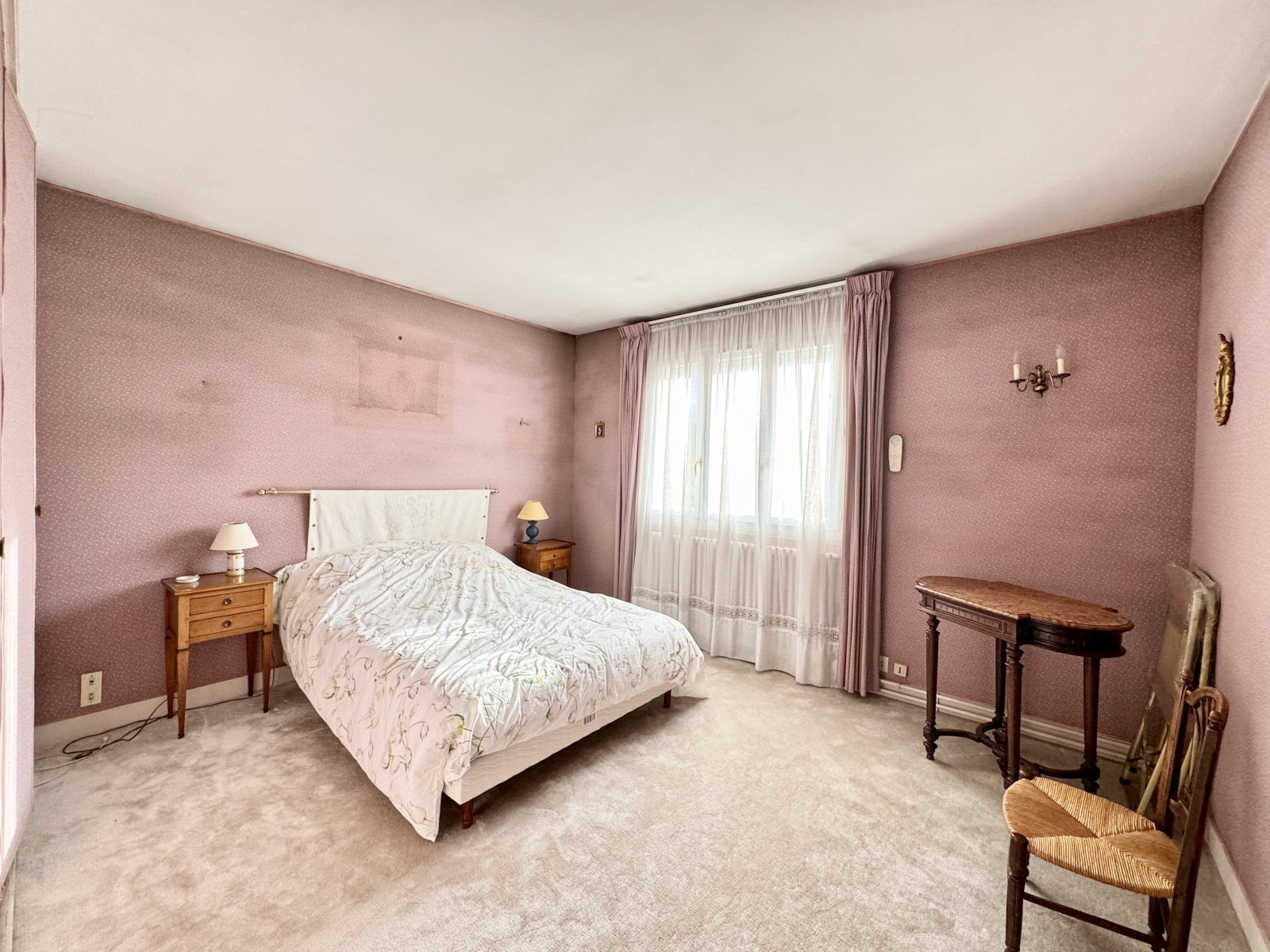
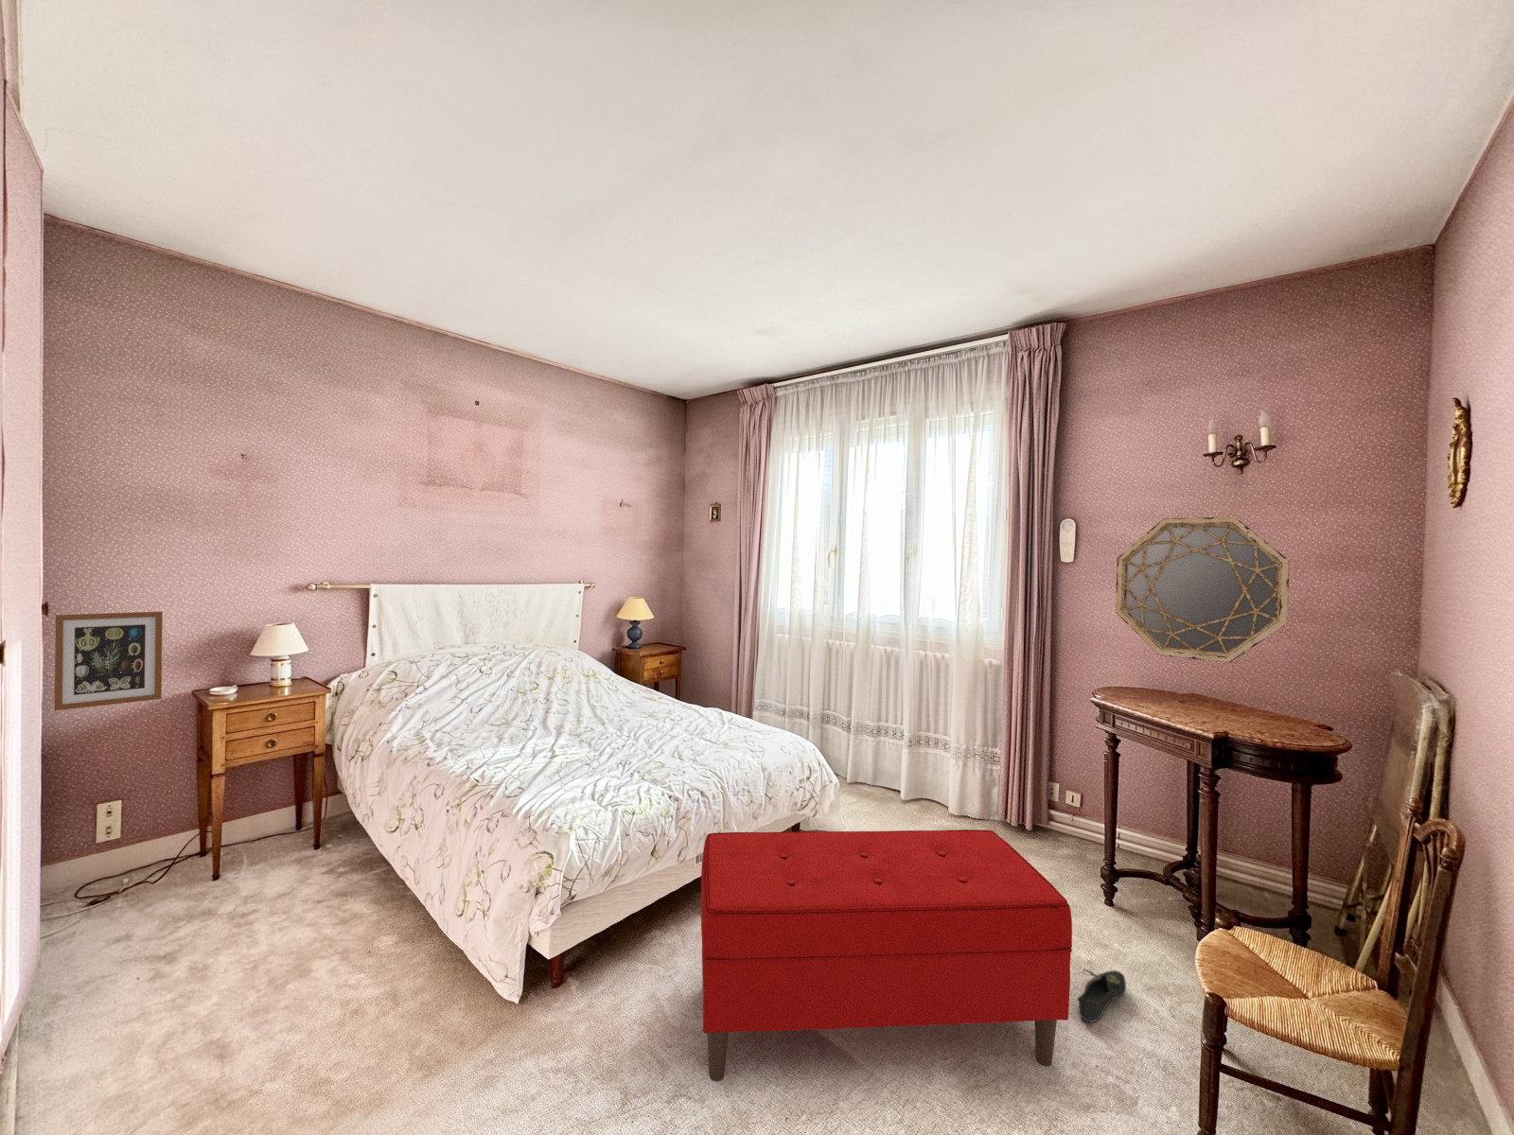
+ wall art (111, 658)
+ bench (868, 941)
+ shoe (1099, 988)
+ home mirror (1196, 588)
